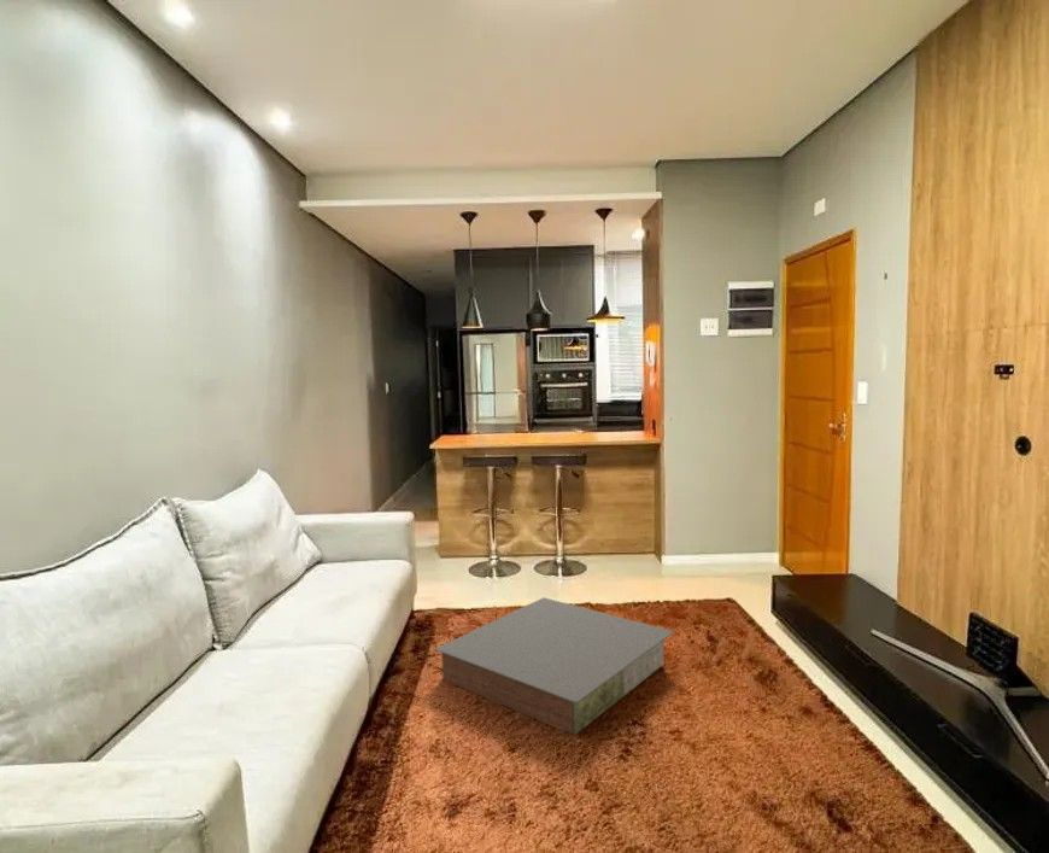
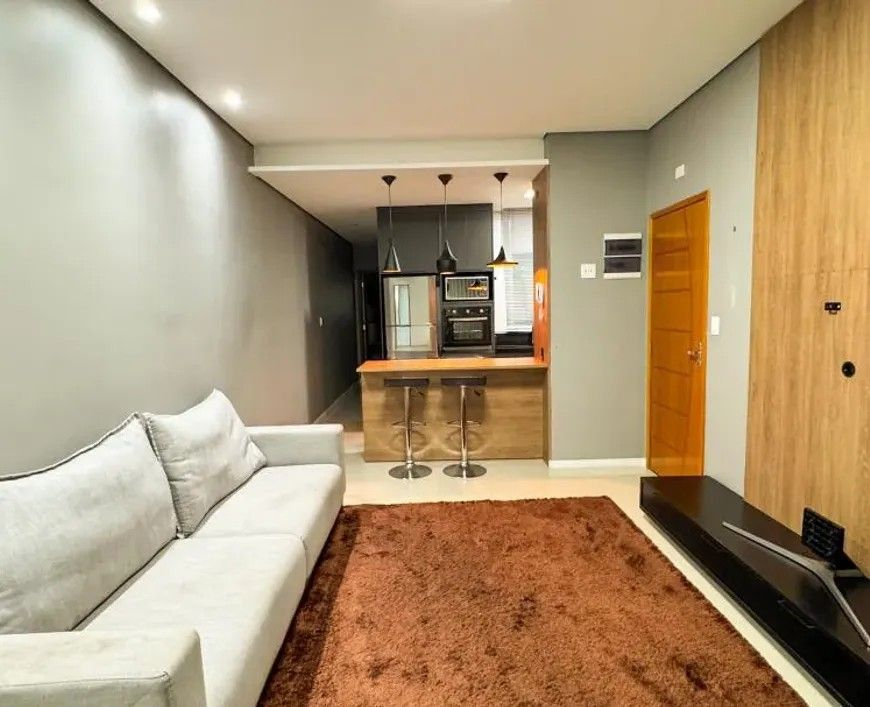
- coffee table (557, 655)
